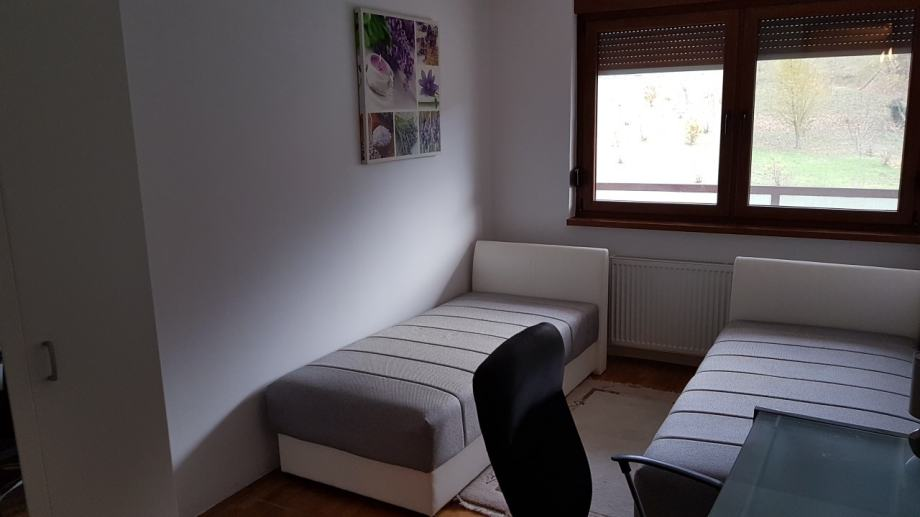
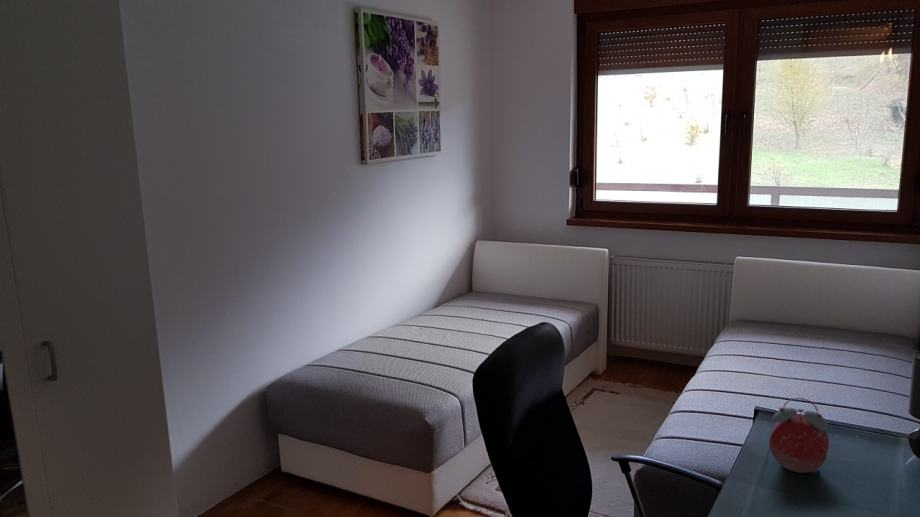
+ alarm clock (799, 433)
